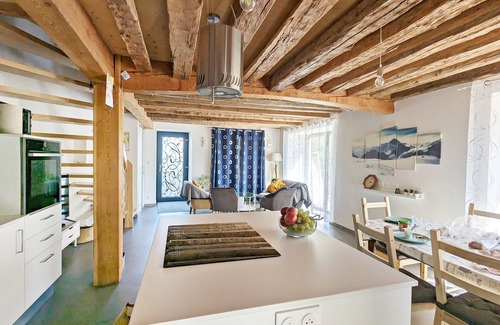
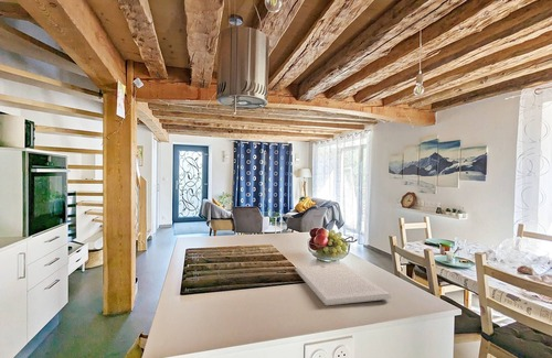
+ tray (337, 281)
